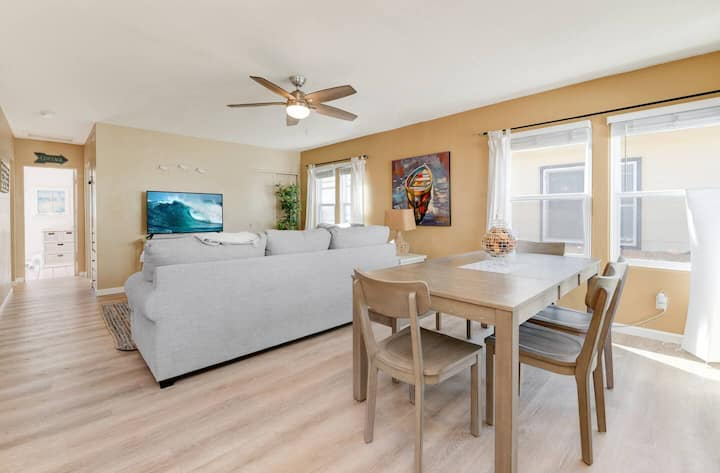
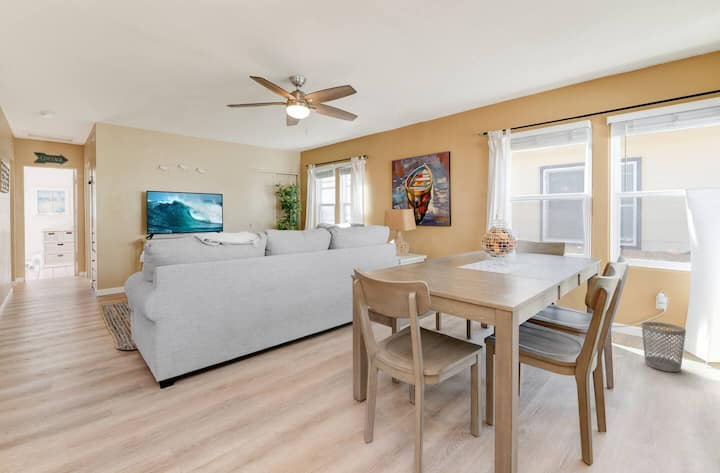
+ wastebasket (662, 346)
